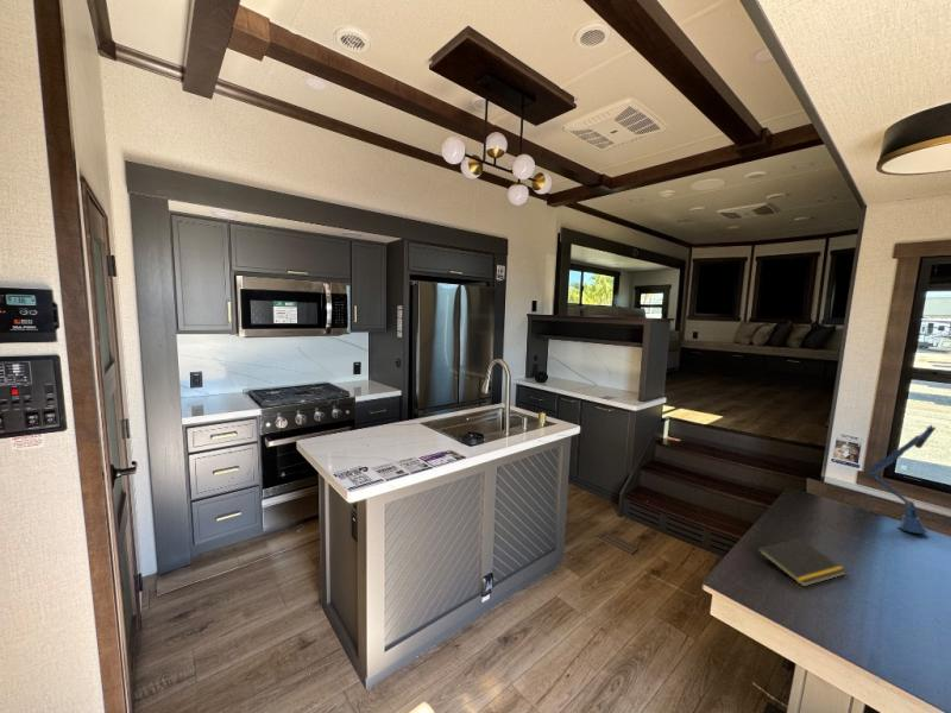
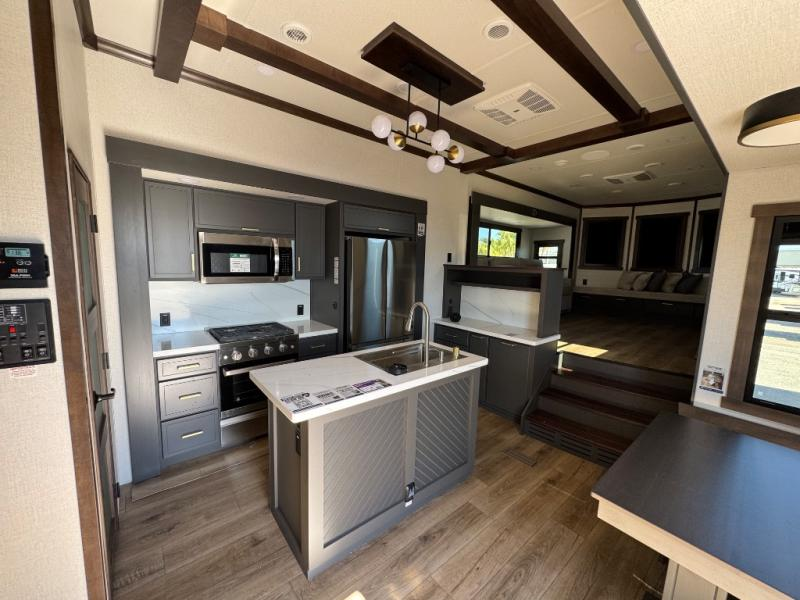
- notepad (801, 560)
- desk lamp (889, 463)
